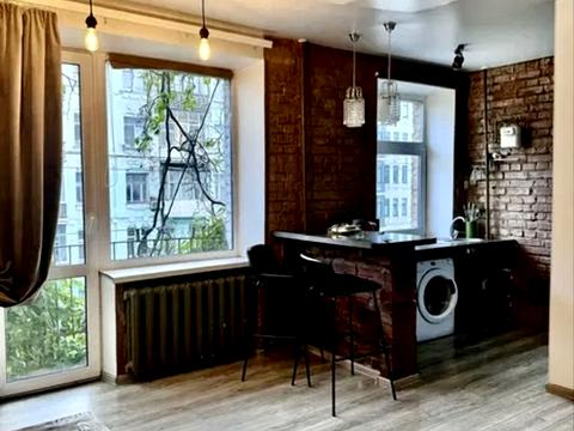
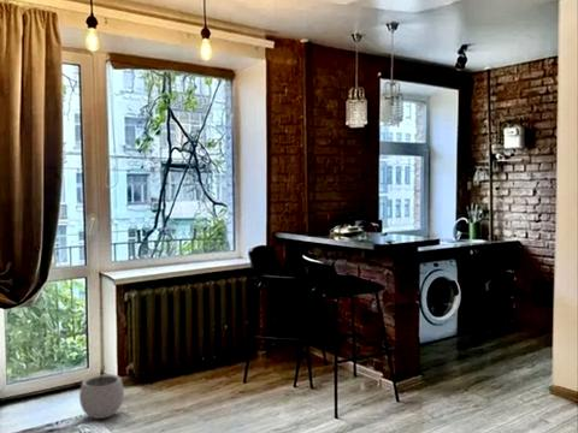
+ plant pot (101, 390)
